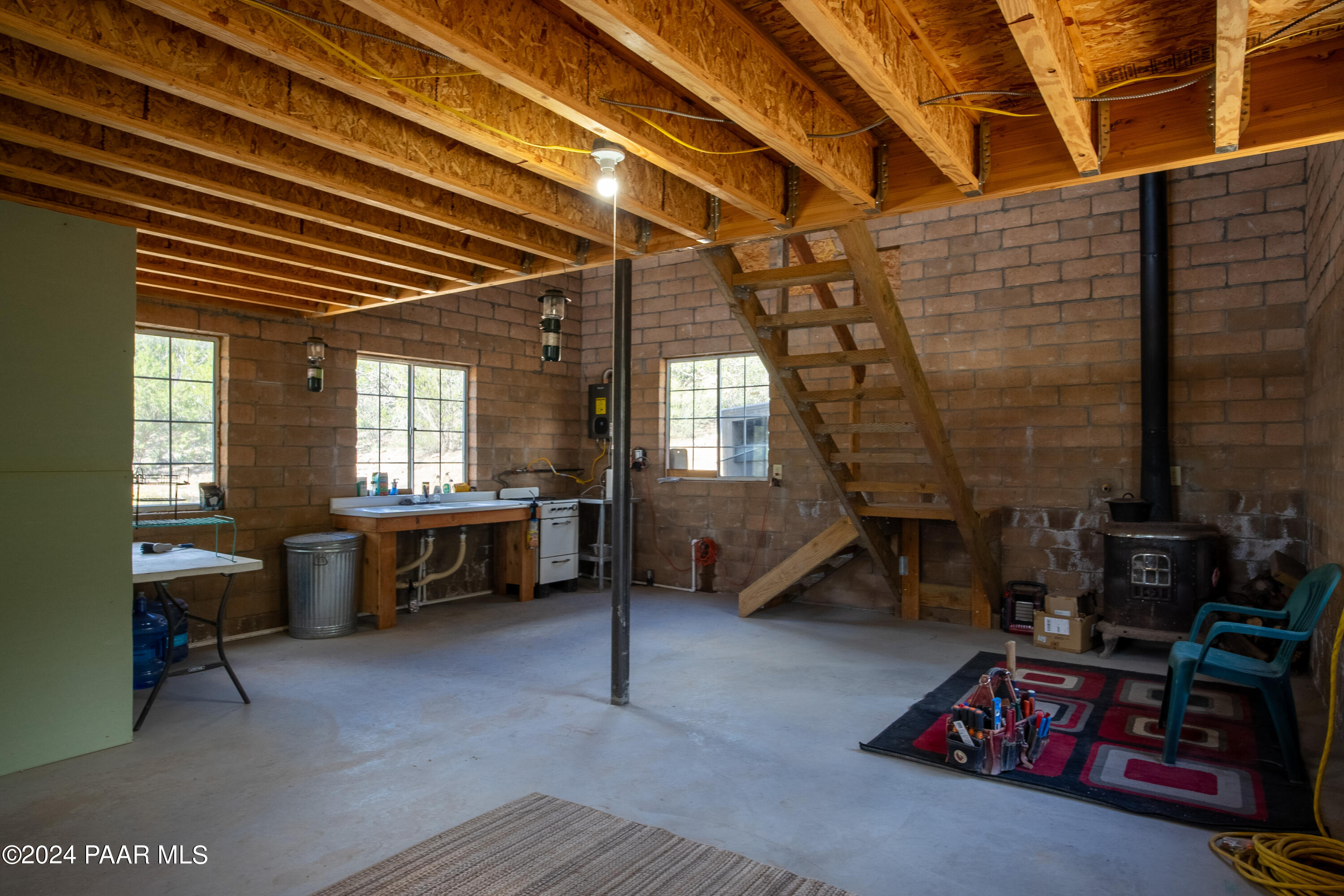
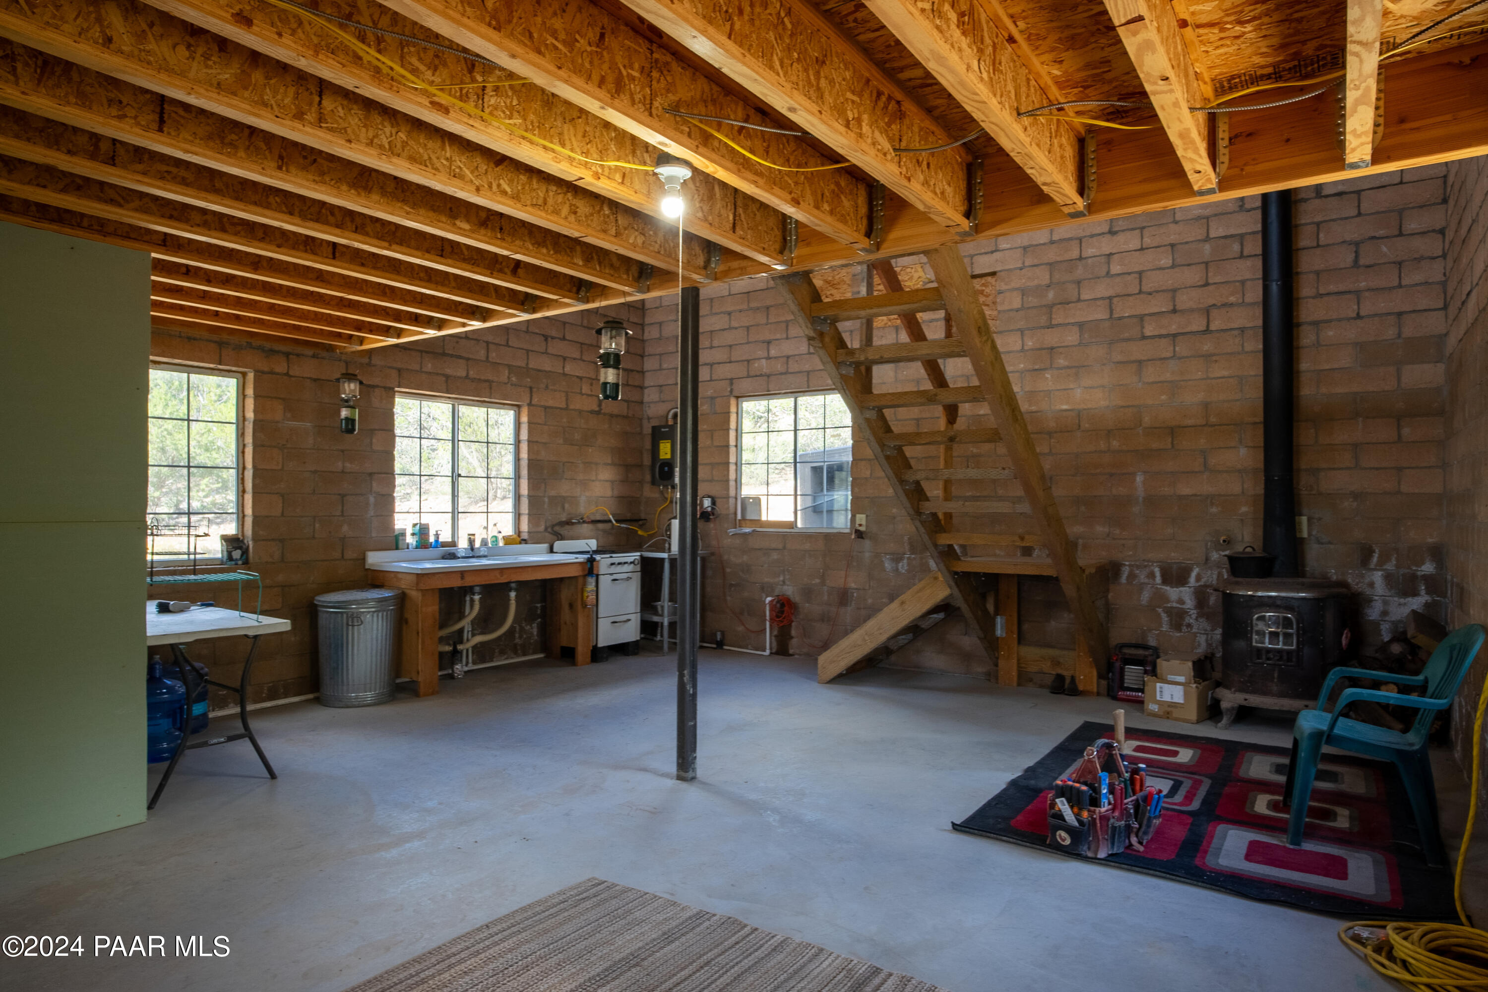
+ boots (1065, 678)
